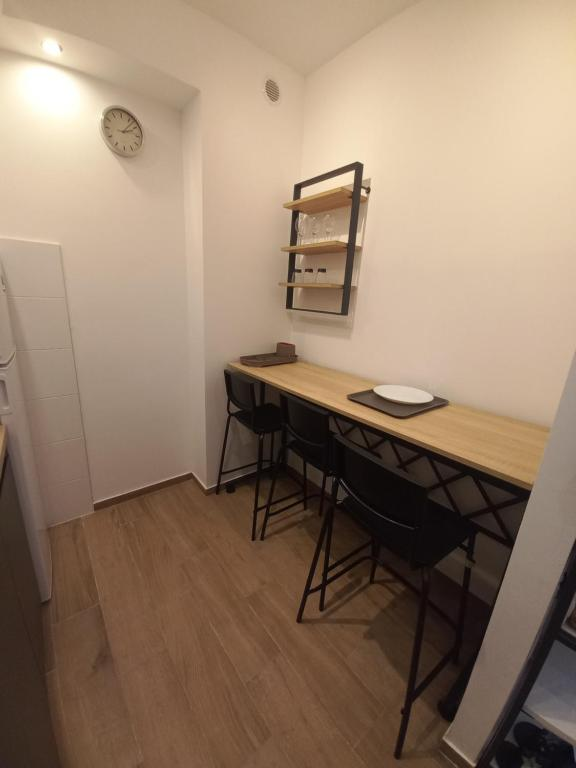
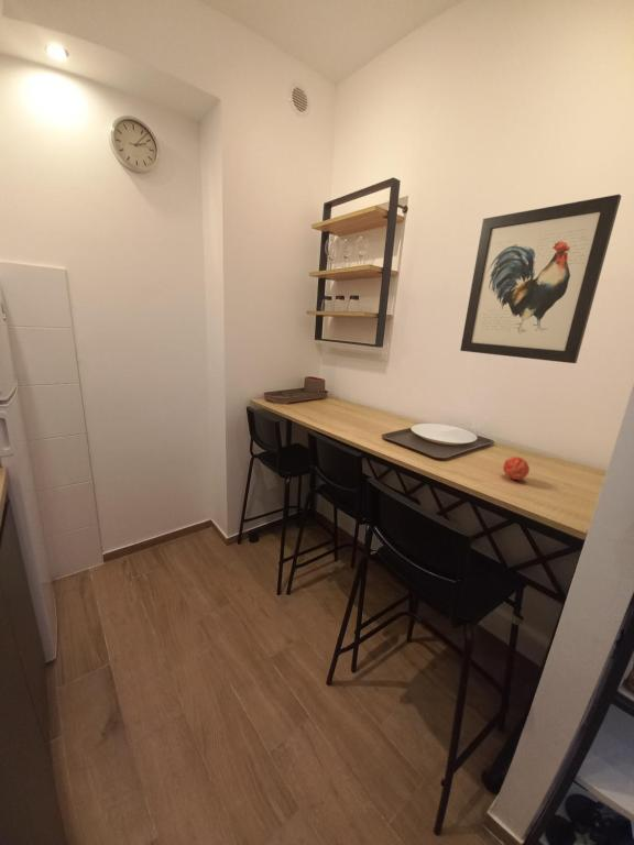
+ apple (515, 468)
+ wall art (526, 286)
